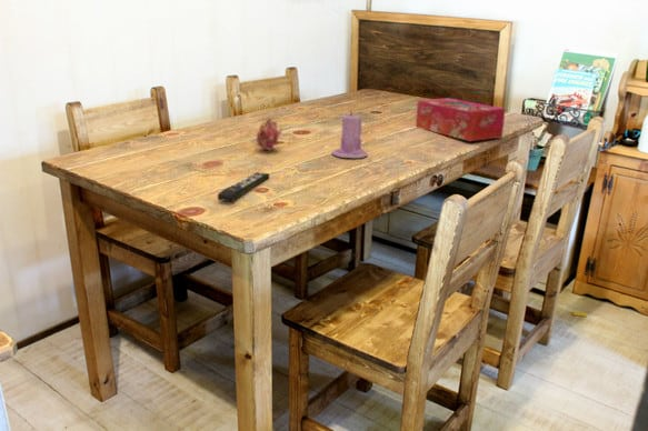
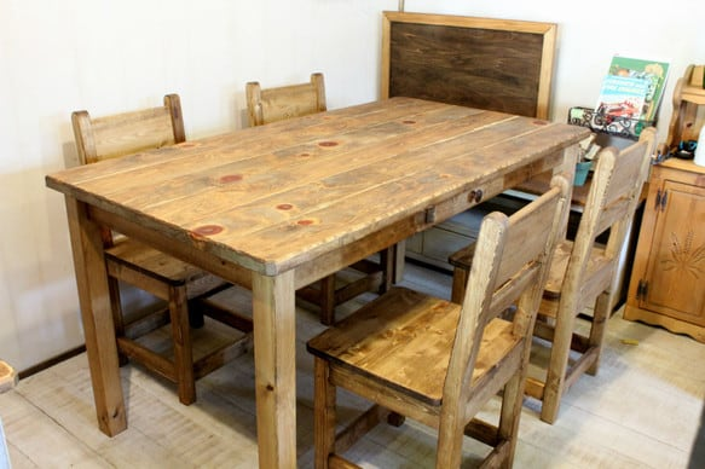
- remote control (245, 184)
- candle (350, 131)
- tissue box (458, 118)
- fruit (268, 132)
